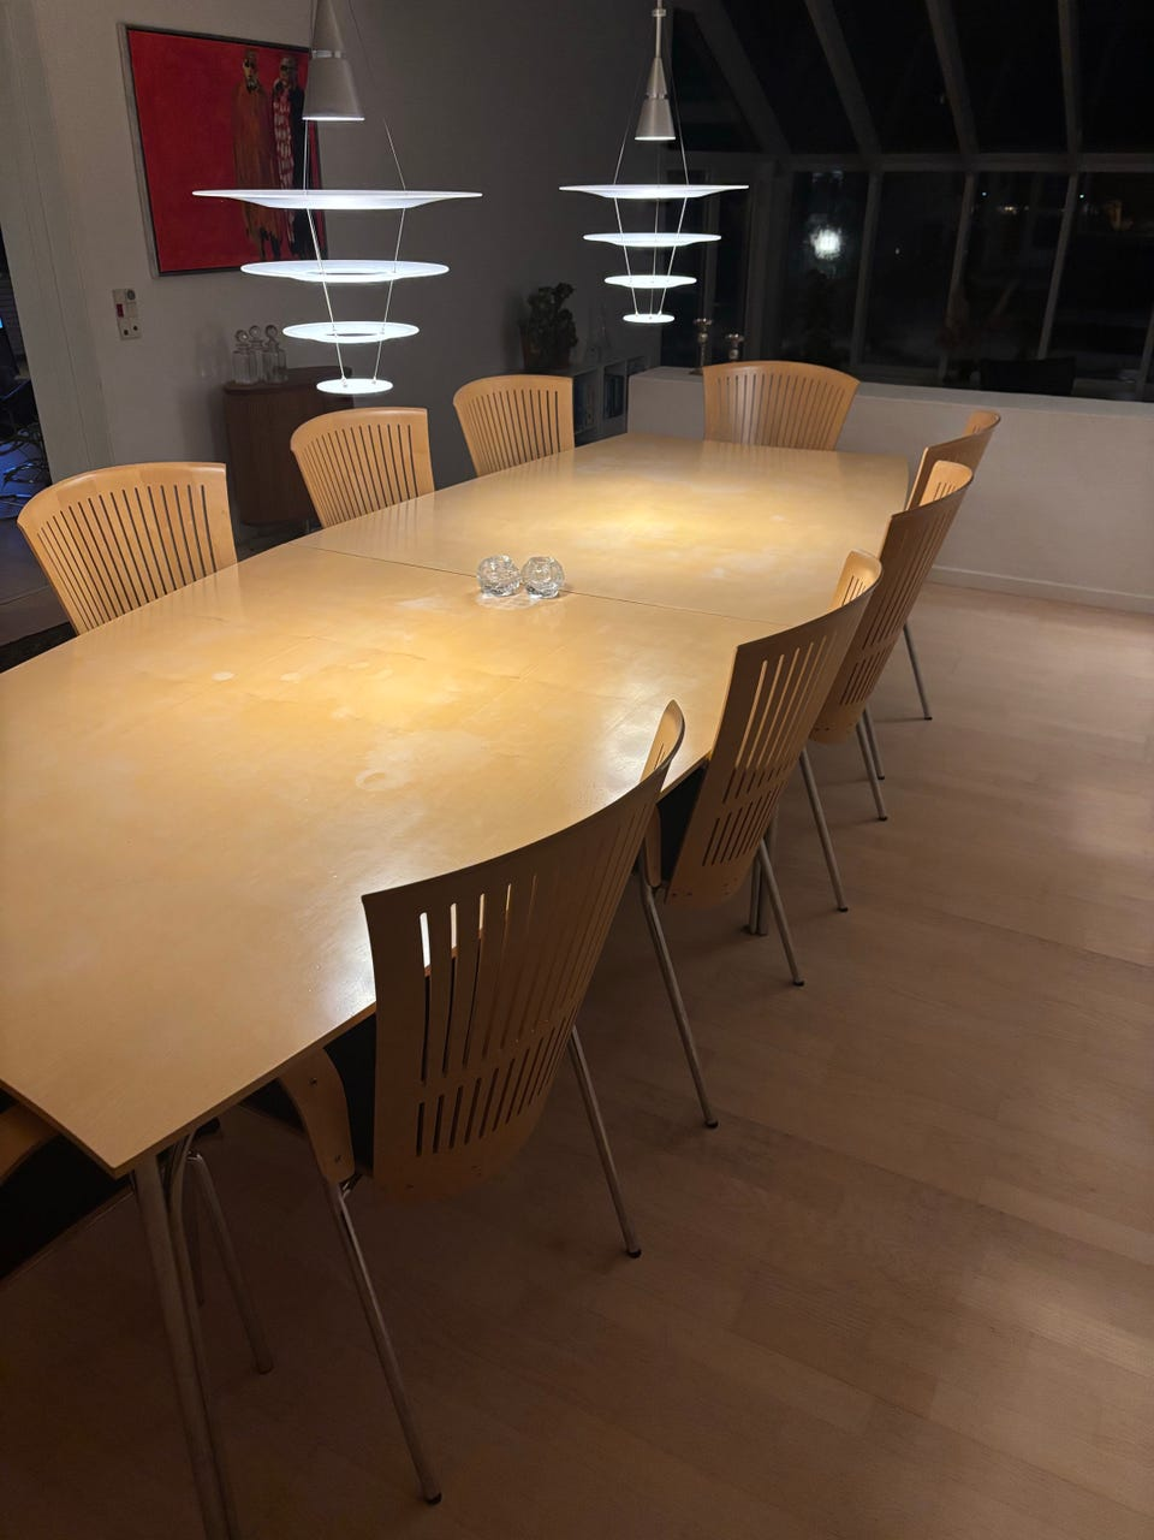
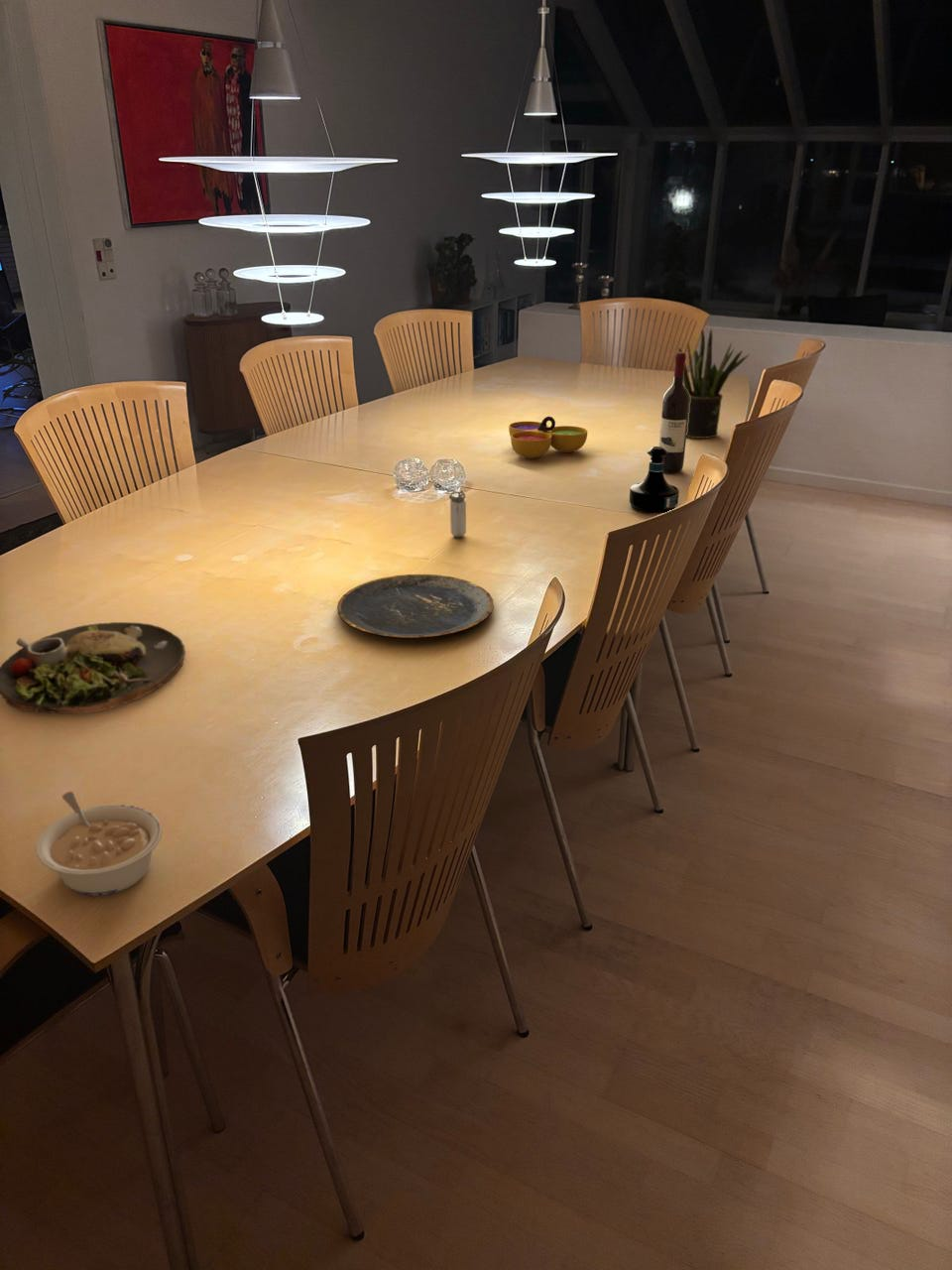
+ shaker (458, 513)
+ plate (416, 606)
+ tequila bottle (655, 477)
+ legume (98, 849)
+ potted plant (709, 383)
+ wine bottle (674, 413)
+ decorative bowl (539, 435)
+ dinner plate (90, 652)
